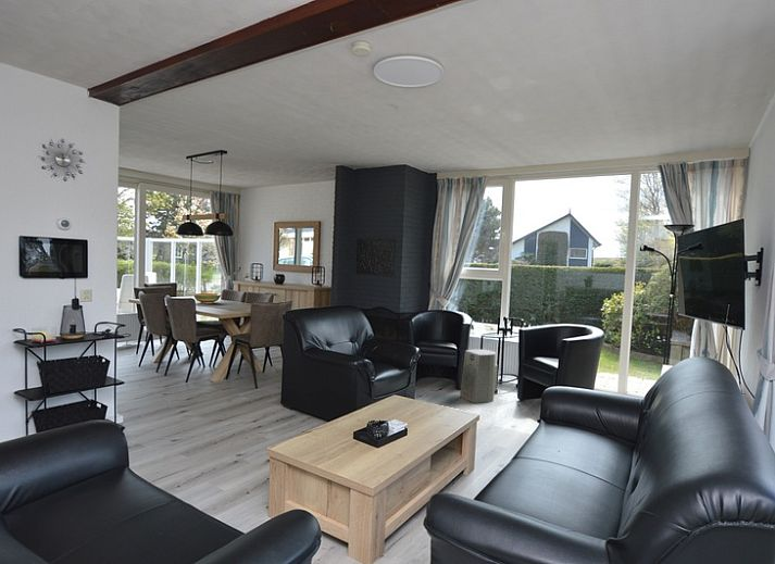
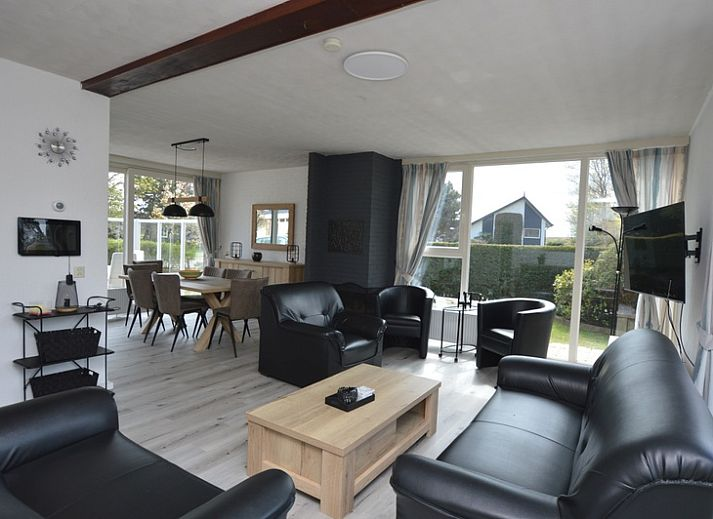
- fan (480, 375)
